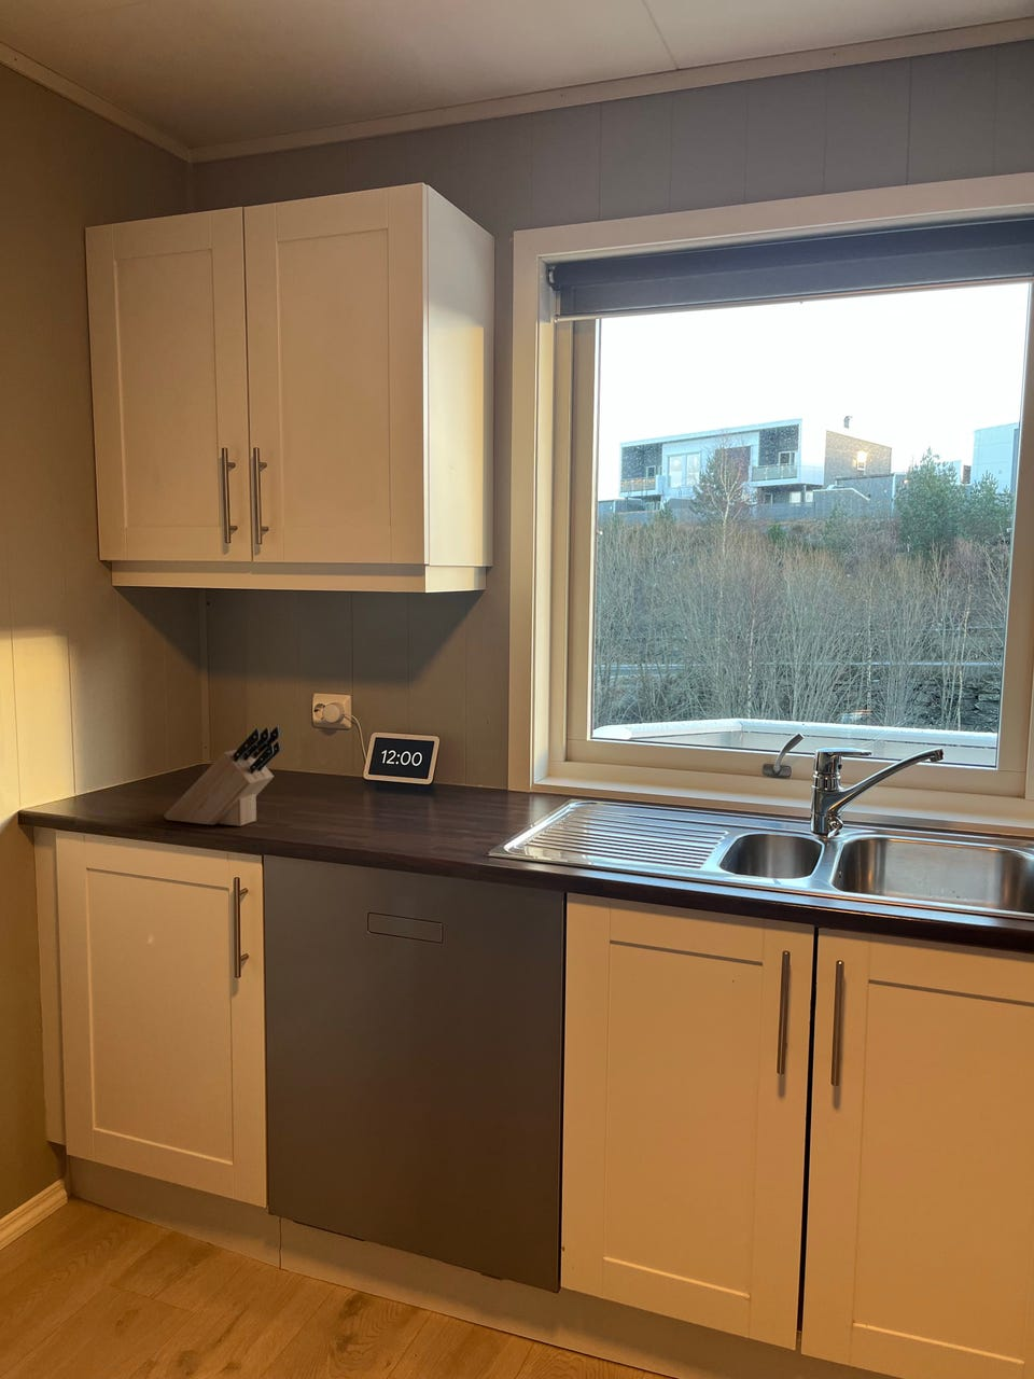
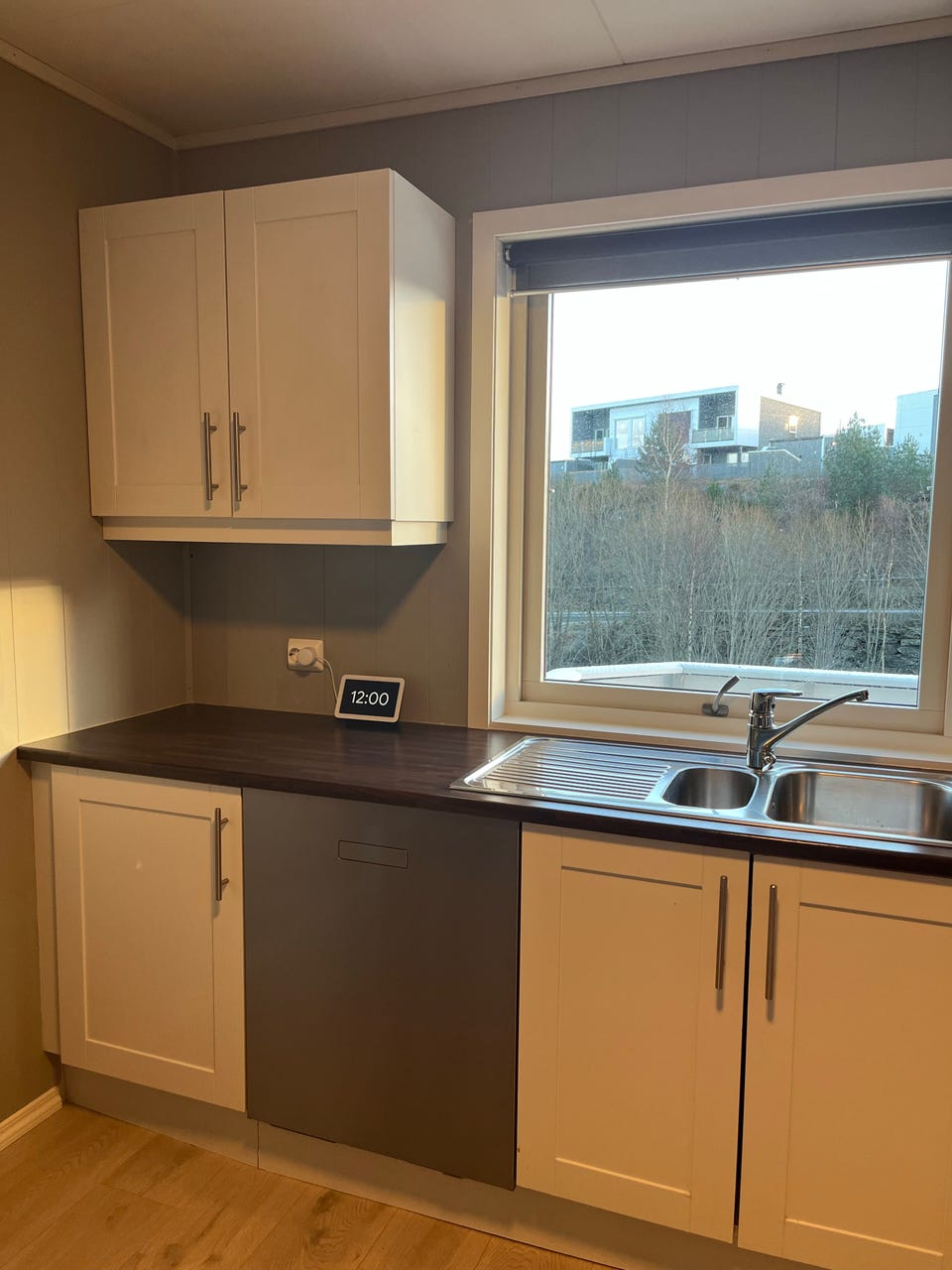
- knife block (225, 772)
